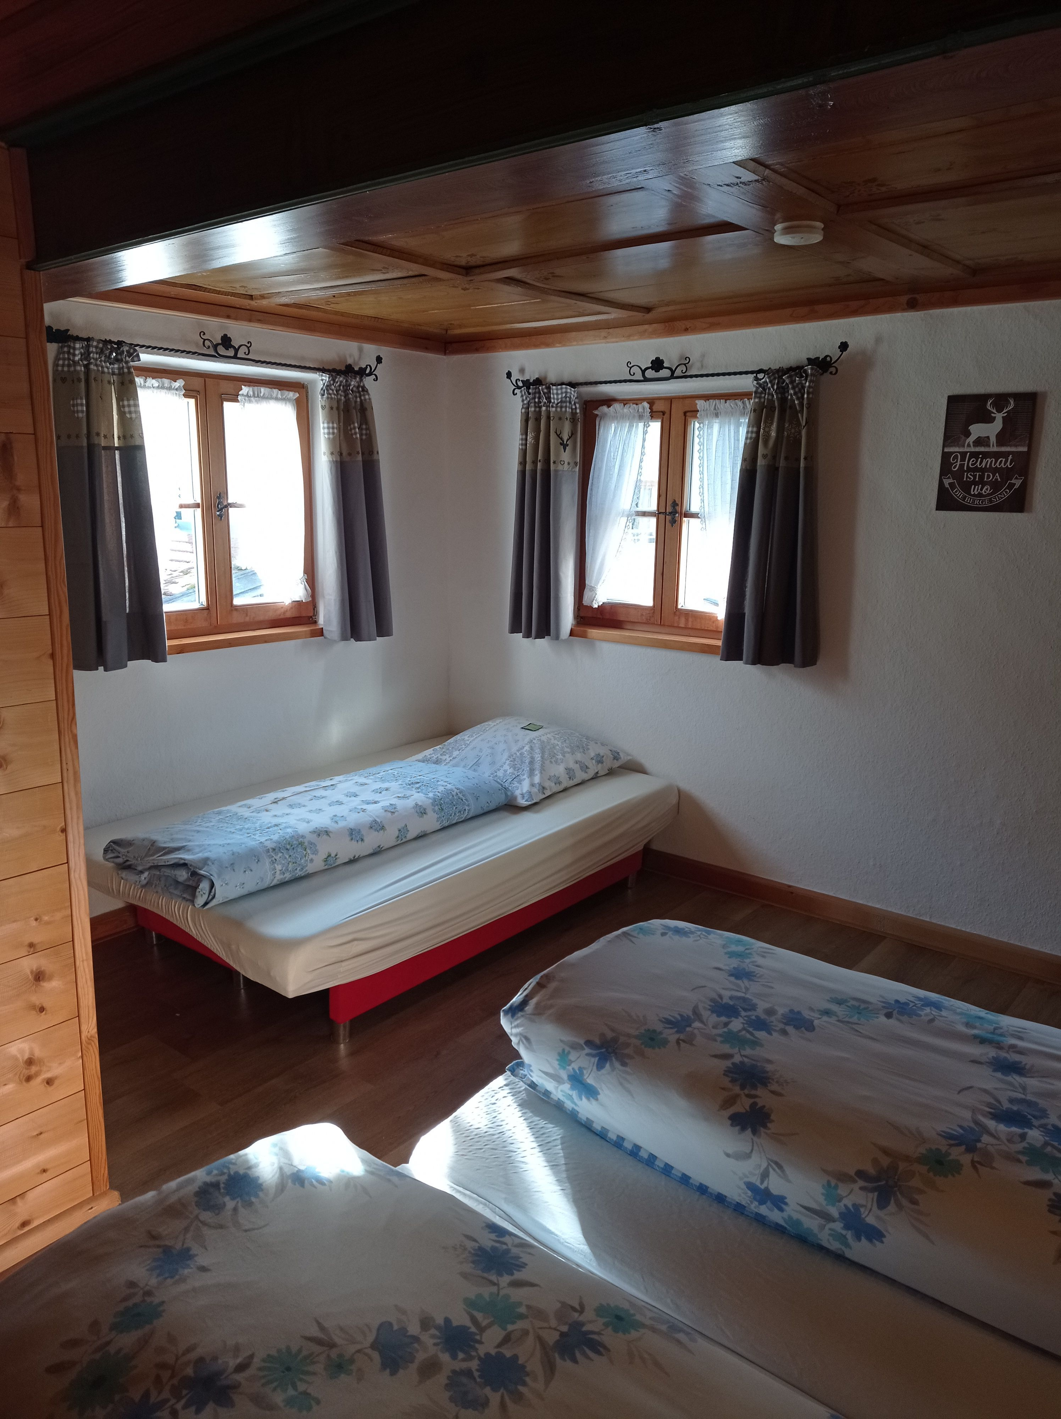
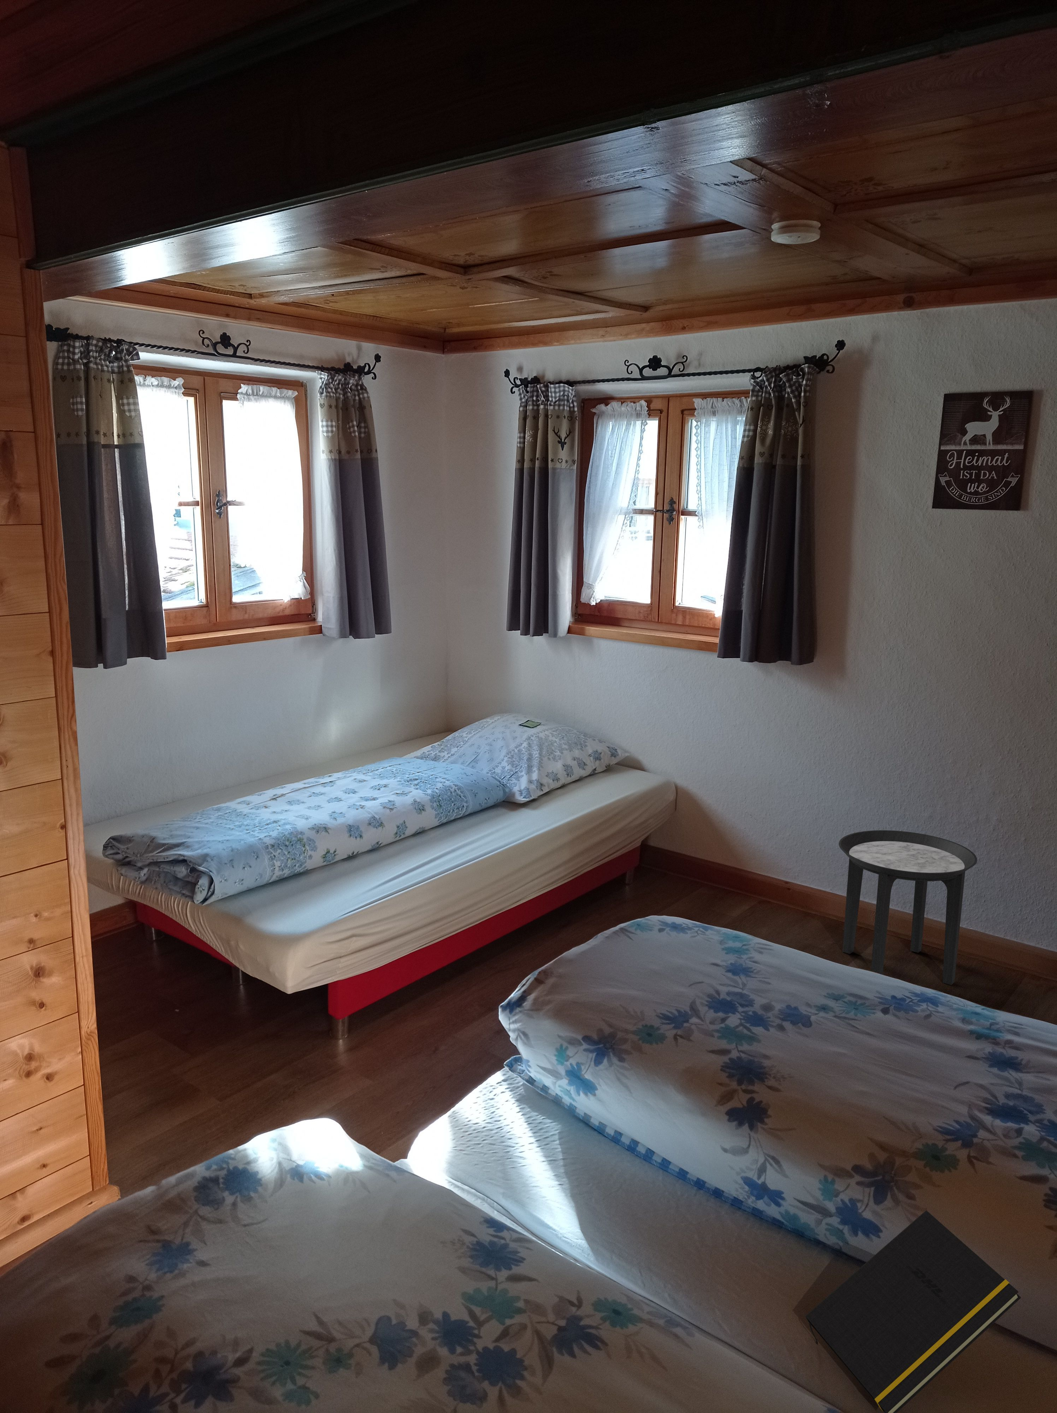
+ side table (913, 909)
+ notepad (908, 1316)
